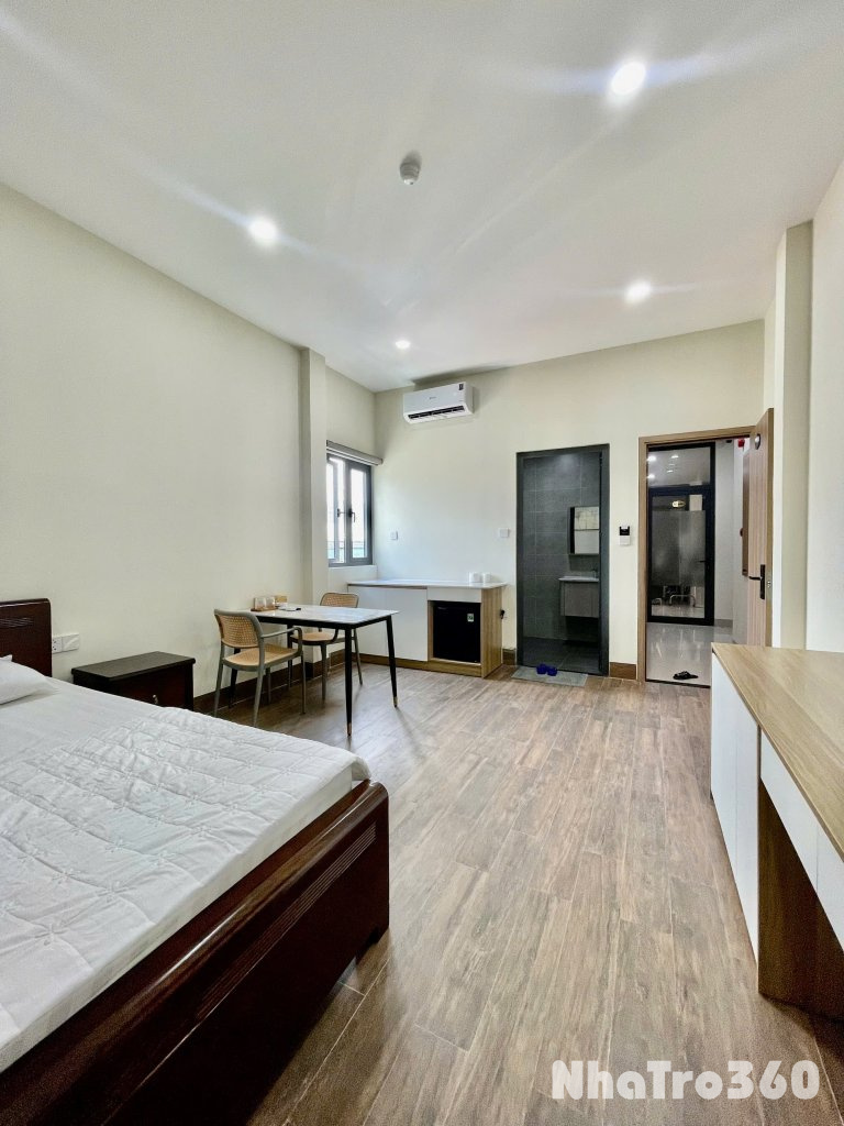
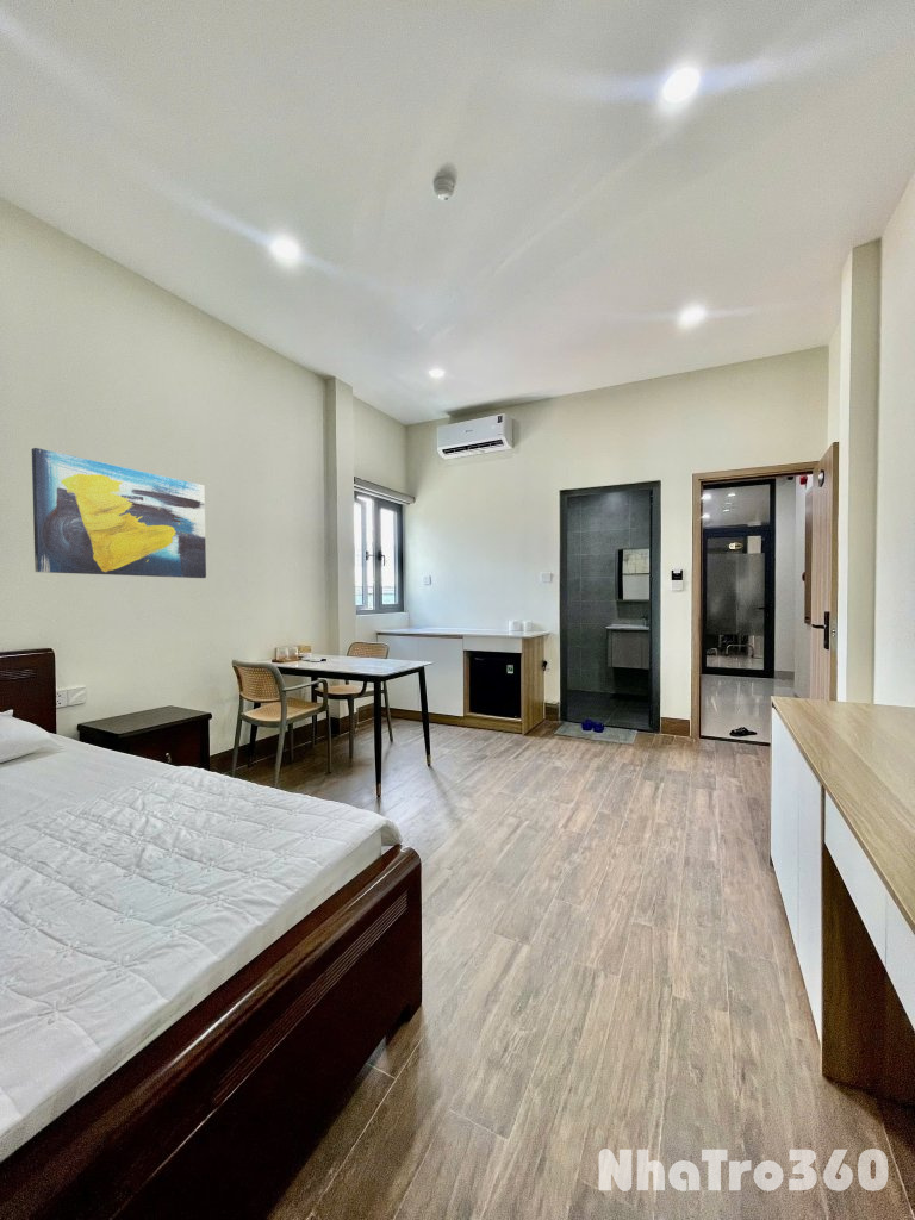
+ wall art (131, 522)
